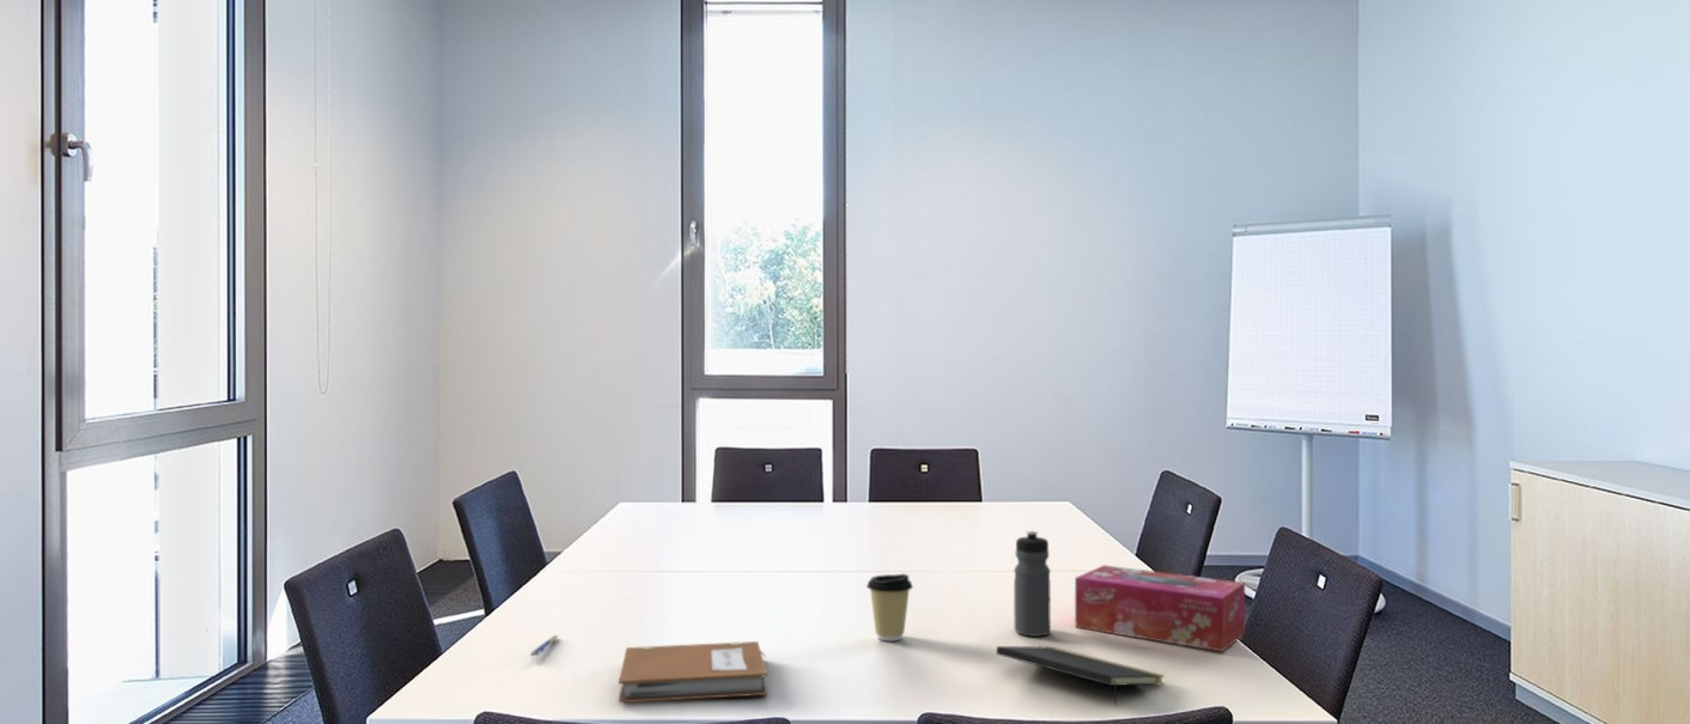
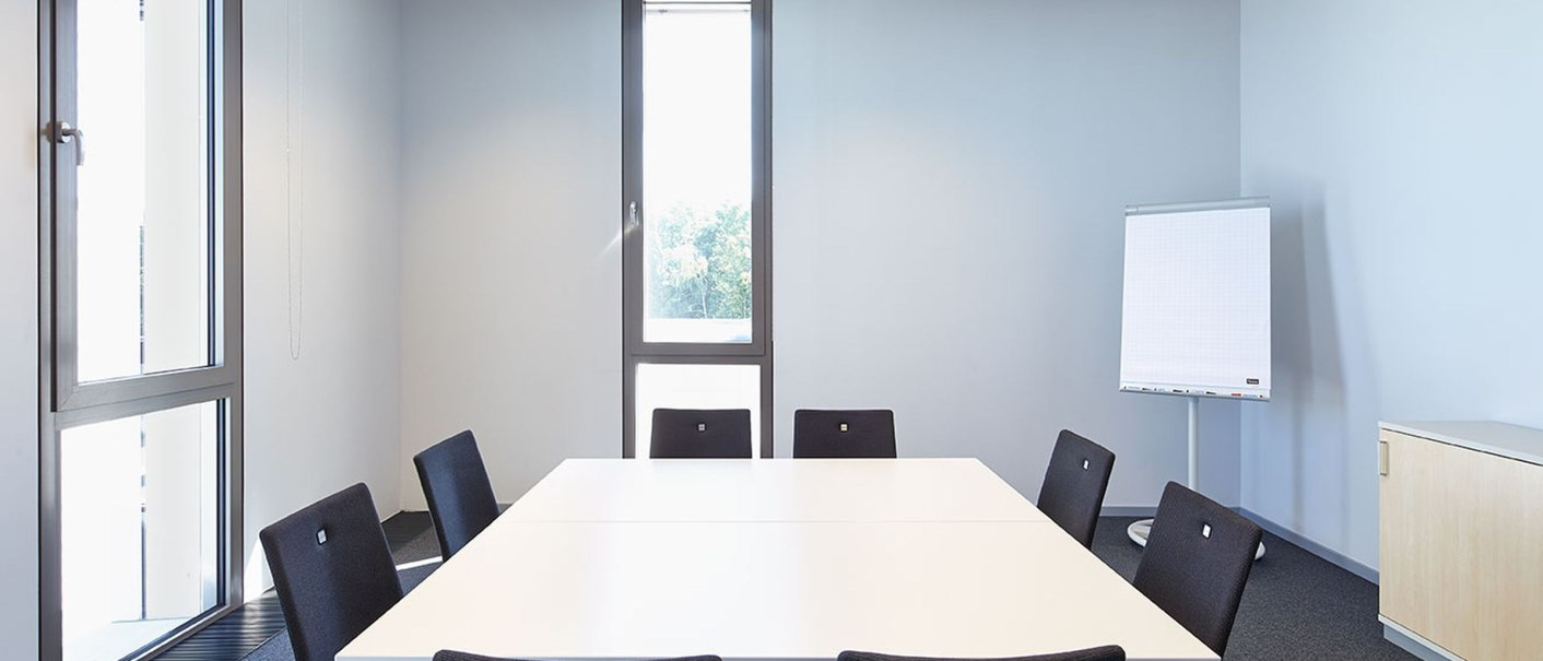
- tissue box (1159, 604)
- pen (545, 644)
- water bottle (1032, 582)
- coffee cup (889, 607)
- notebook (697, 668)
- notepad (1078, 664)
